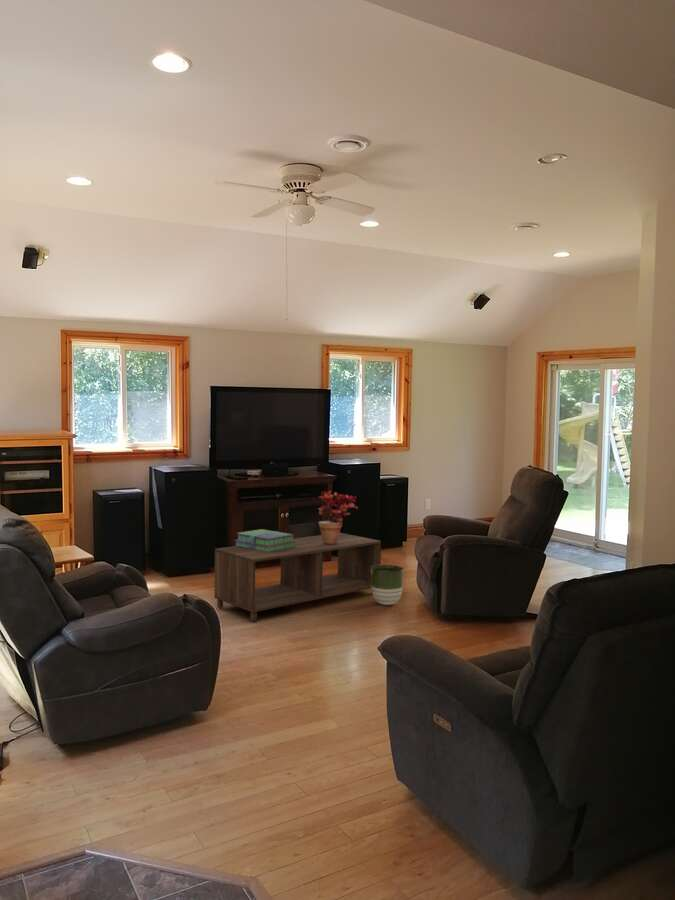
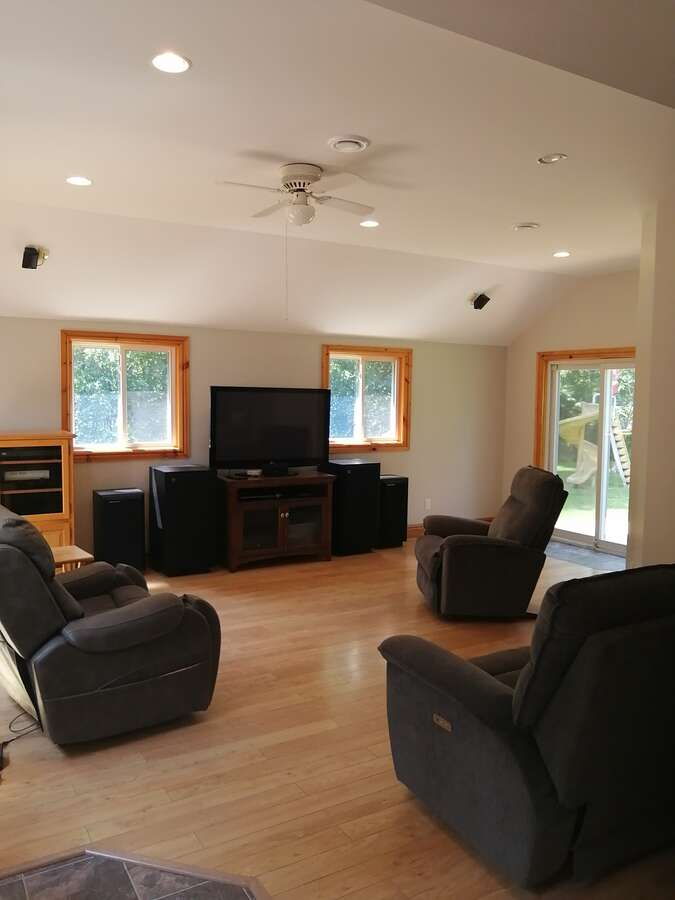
- potted plant (334, 517)
- stack of books (265, 539)
- coffee table (300, 572)
- planter (386, 586)
